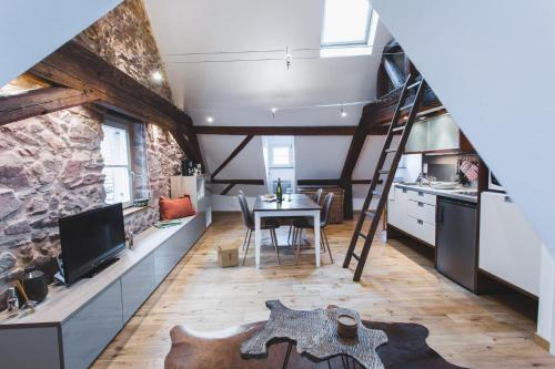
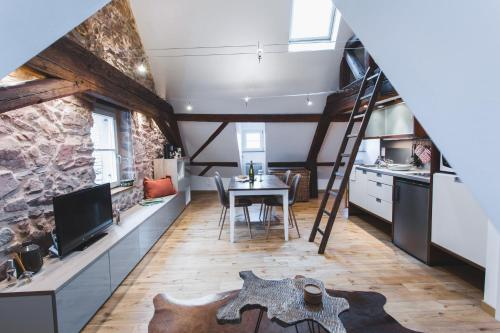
- cardboard box (226, 252)
